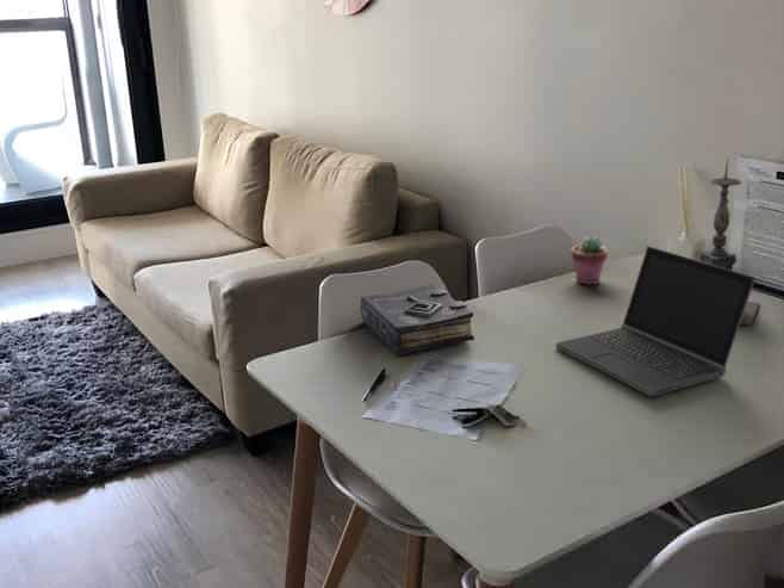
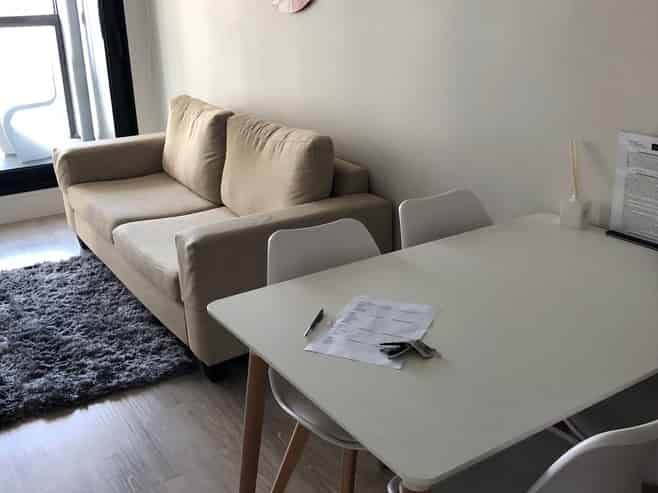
- potted succulent (589, 258)
- candle holder (720, 235)
- laptop computer (649, 315)
- book (415, 316)
